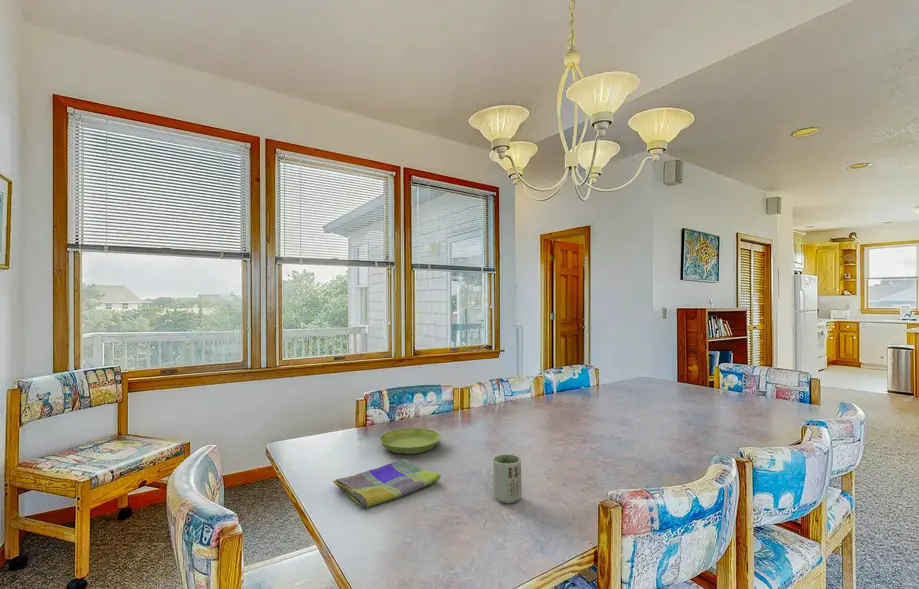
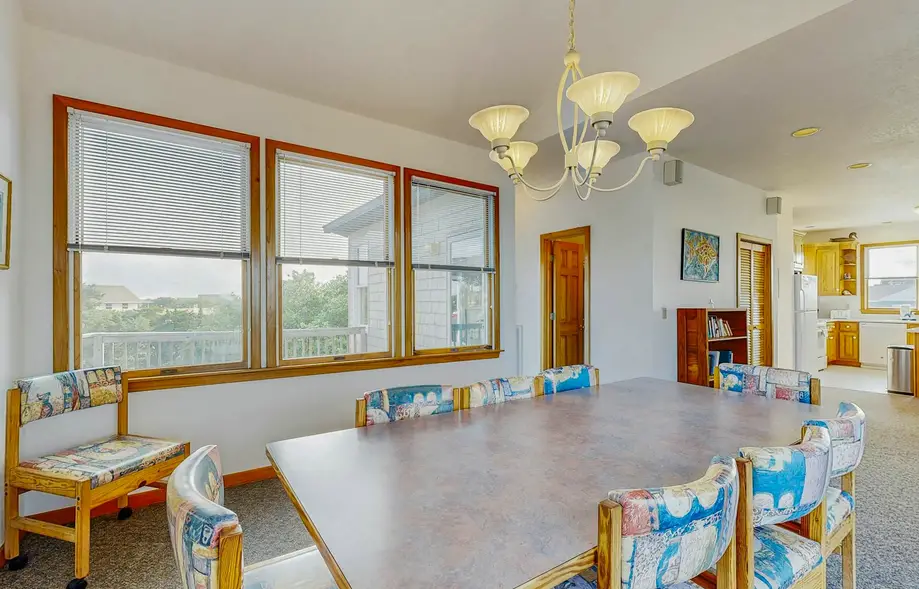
- cup (507, 478)
- saucer (410, 441)
- dish towel (387, 480)
